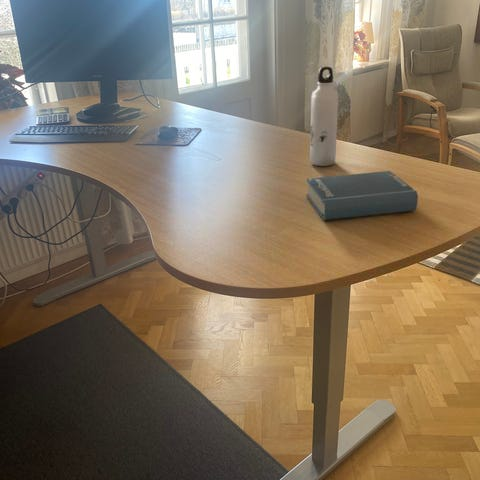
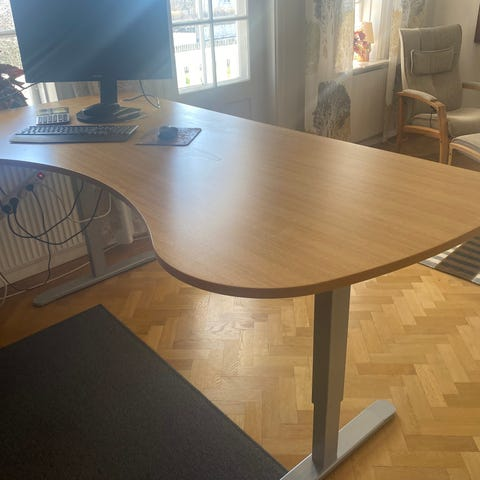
- hardback book (359, 194)
- water bottle (324, 116)
